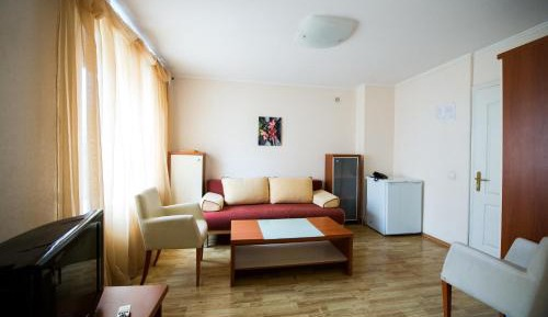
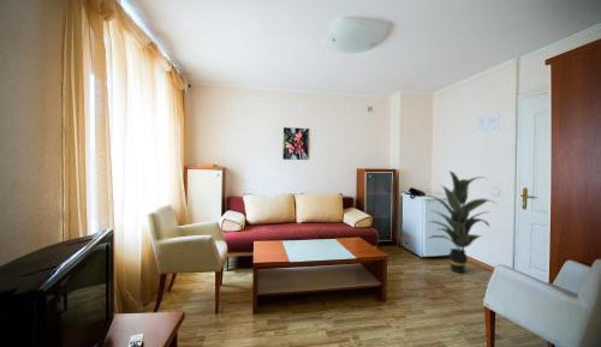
+ indoor plant (457, 220)
